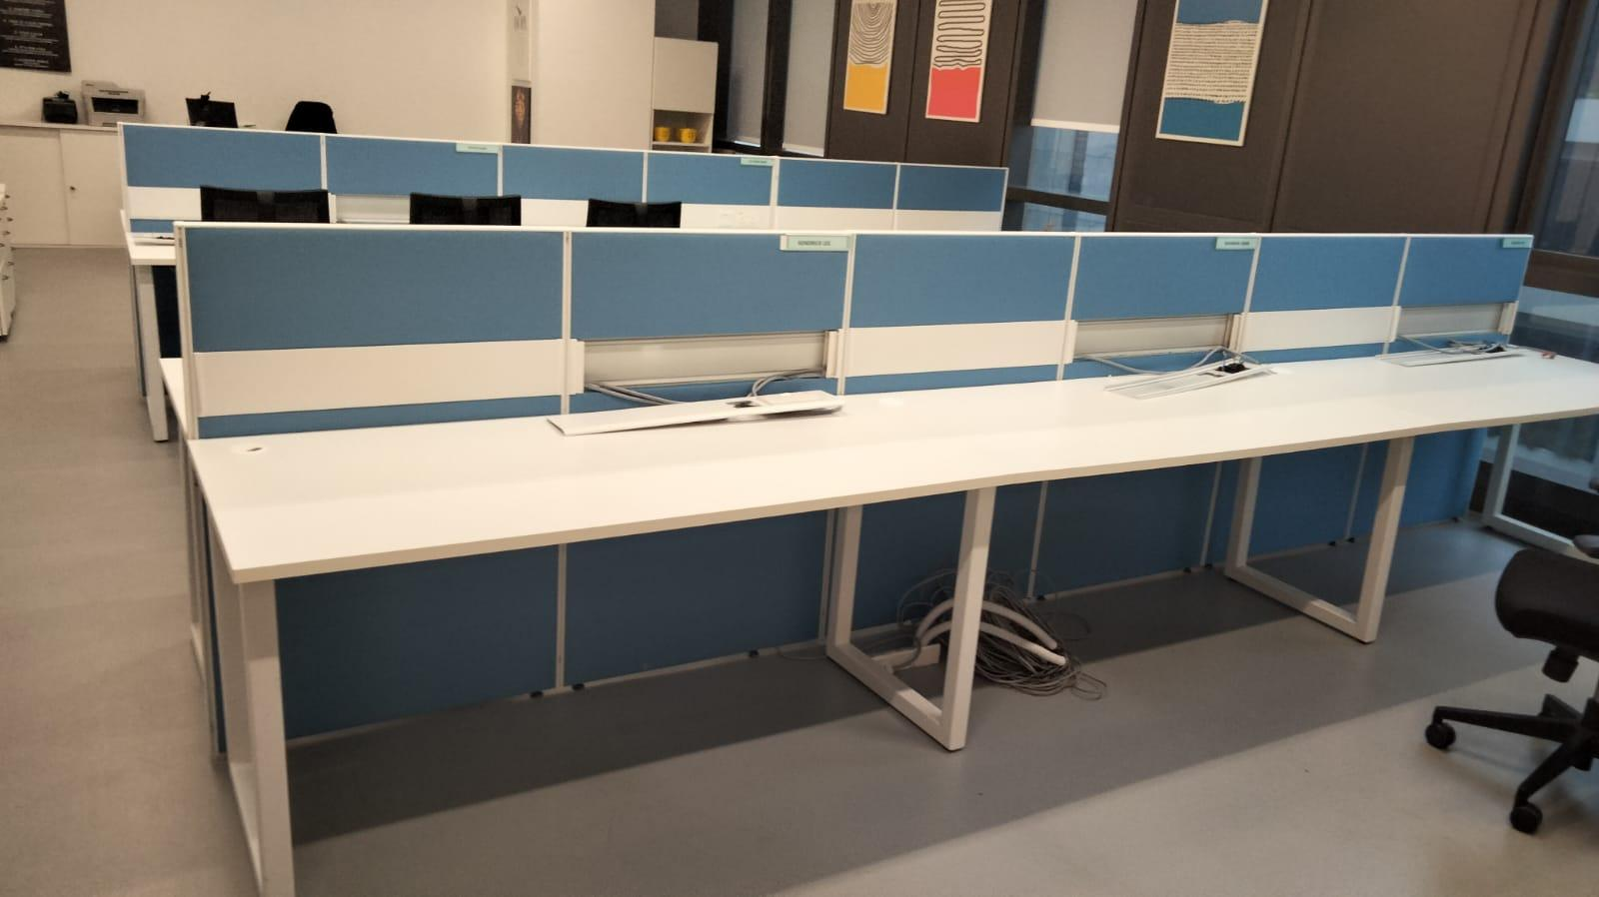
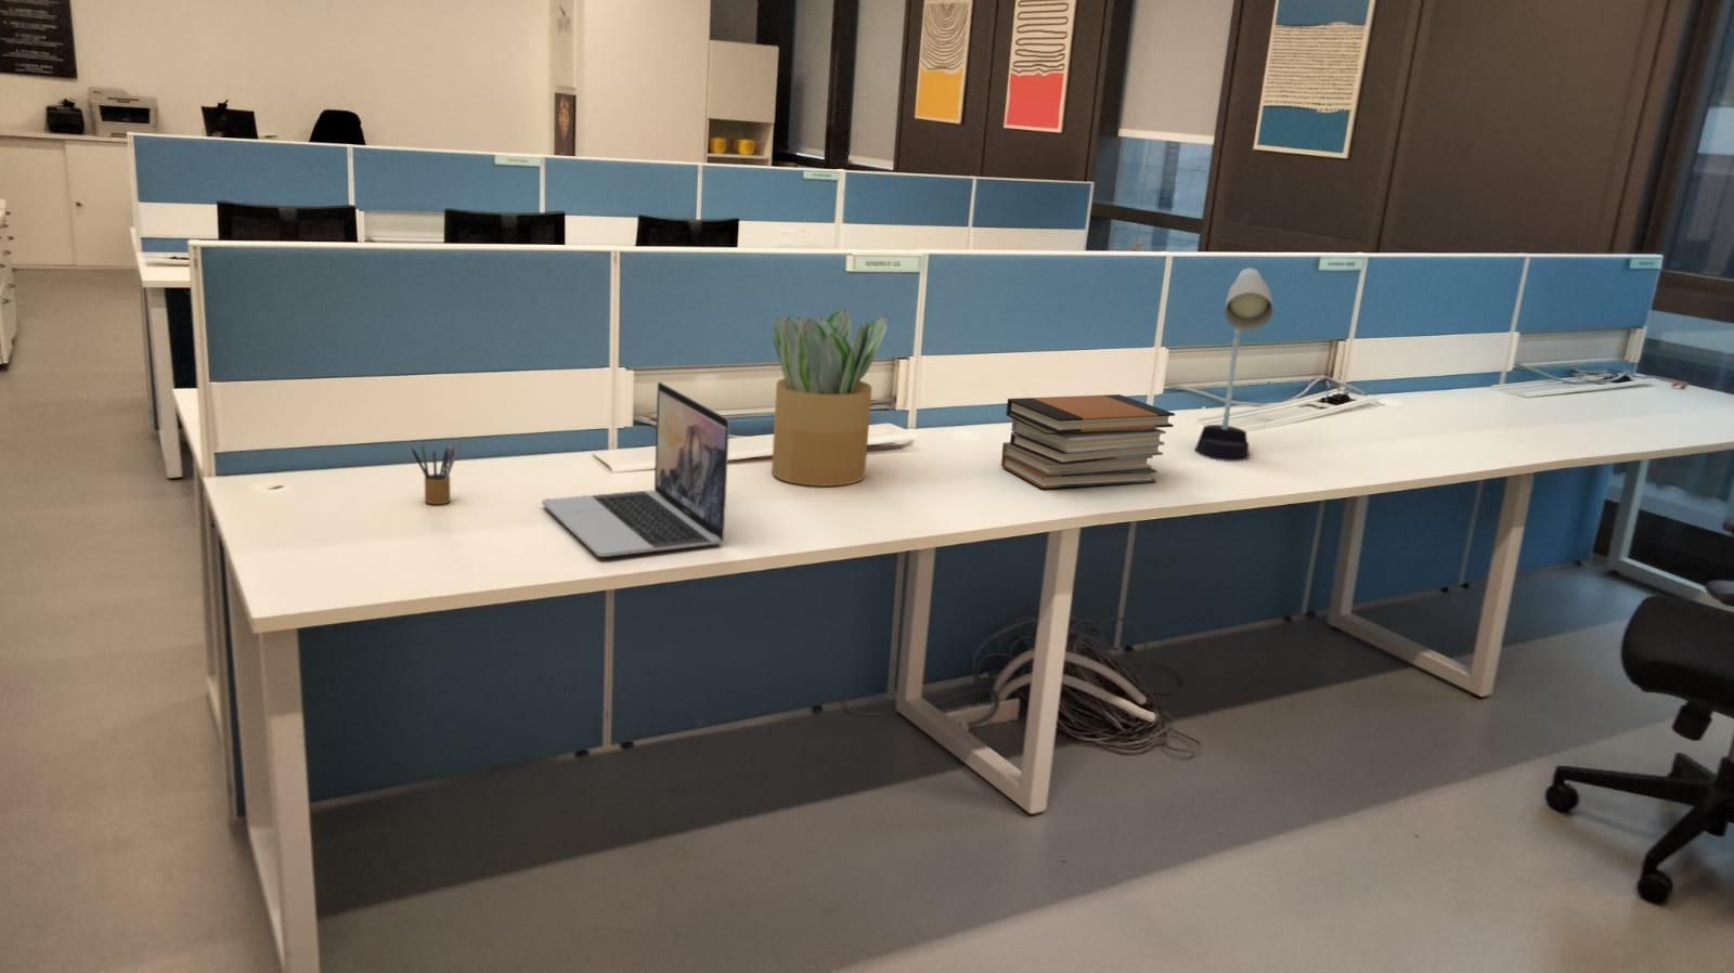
+ desk lamp (1235, 364)
+ laptop (655, 466)
+ pencil box (435, 472)
+ potted plant (830, 394)
+ book stack (1085, 439)
